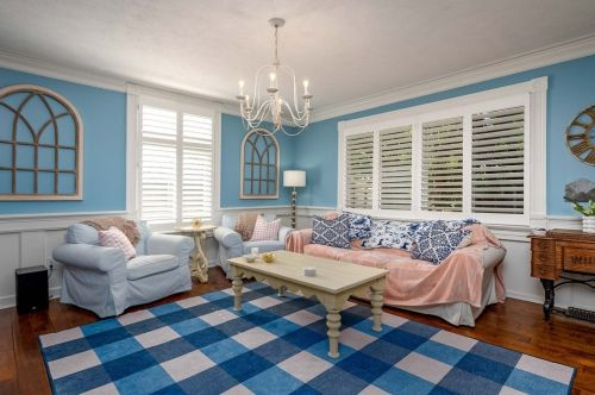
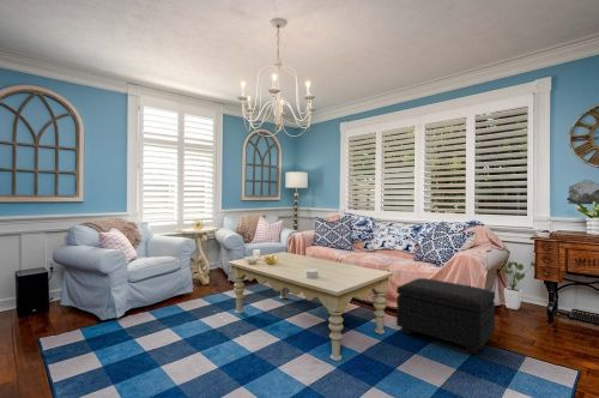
+ house plant (516, 283)
+ footstool (444, 310)
